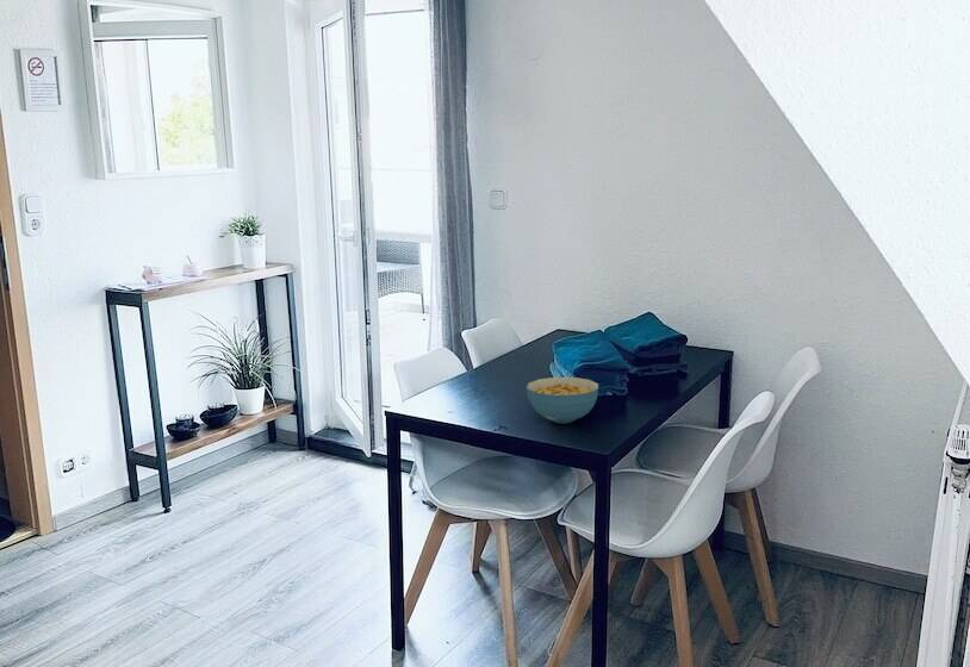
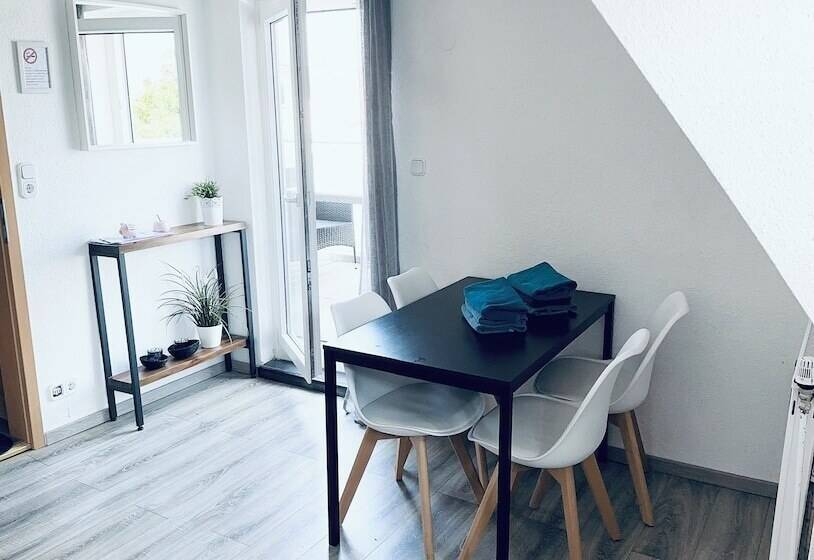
- cereal bowl (562, 403)
